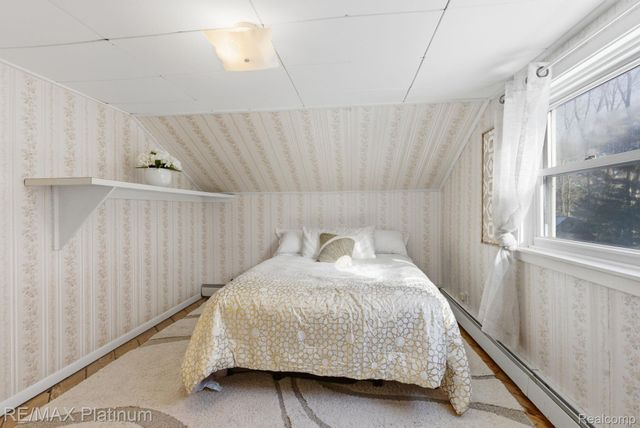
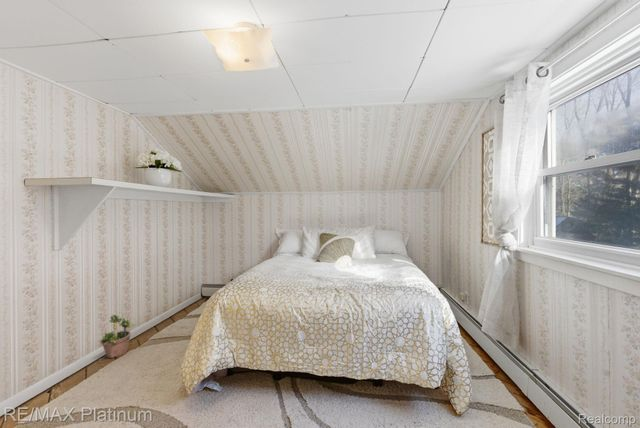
+ potted plant (115, 331)
